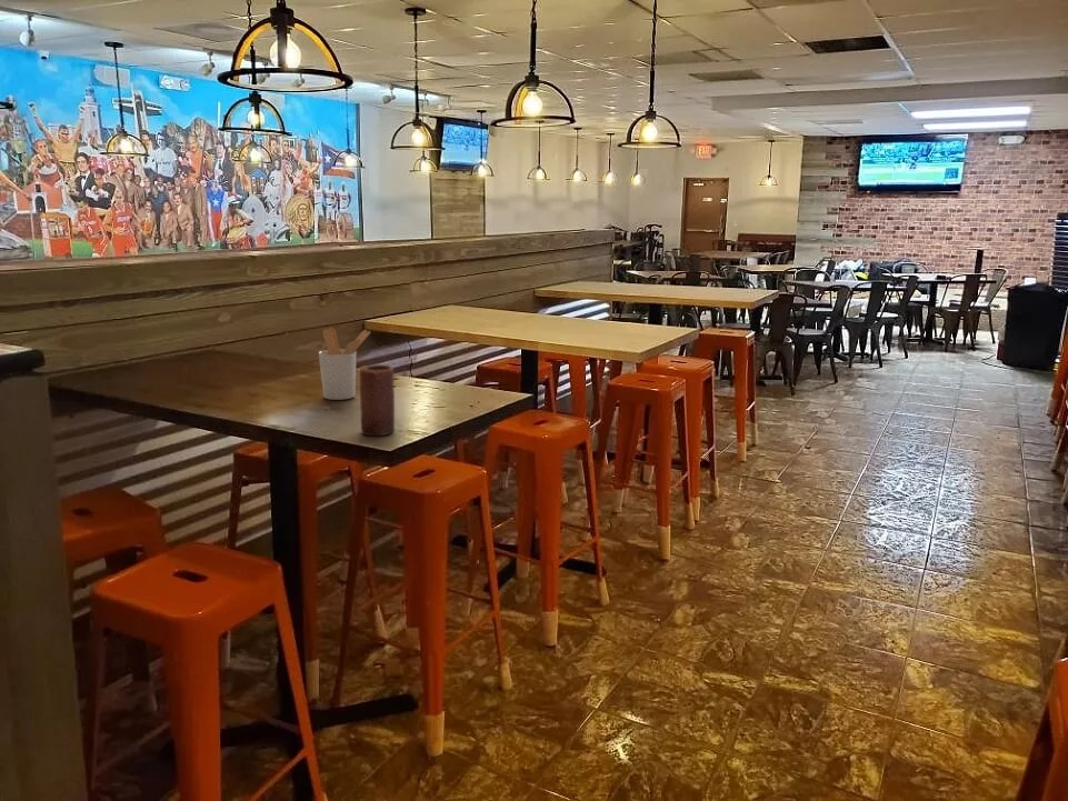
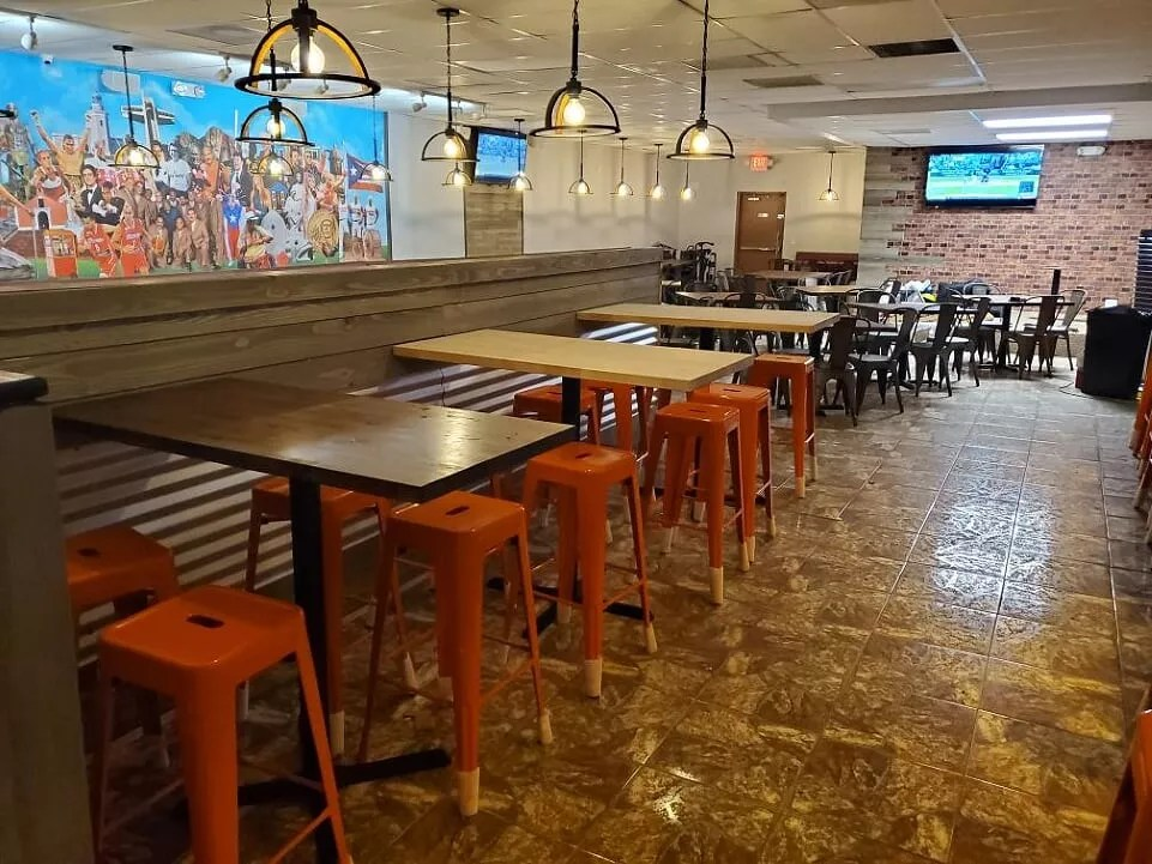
- utensil holder (347, 362)
- candle (377, 399)
